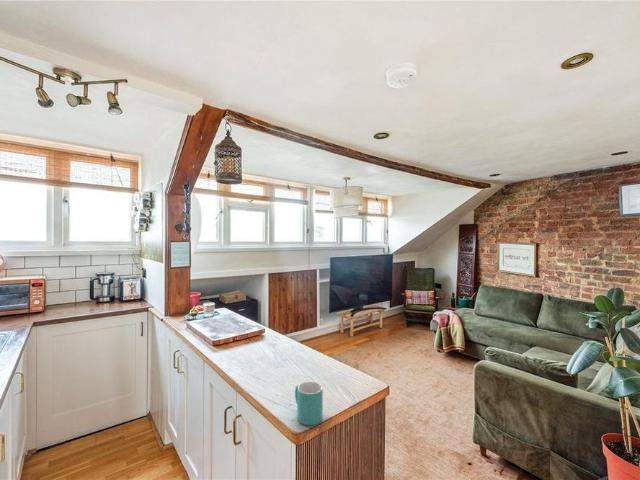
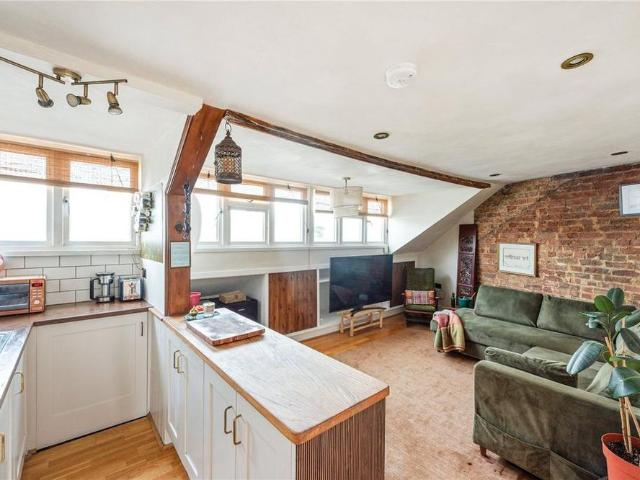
- mug (306, 400)
